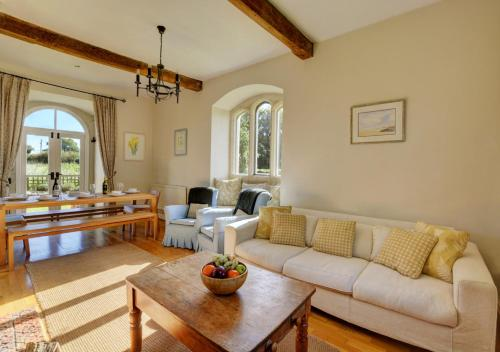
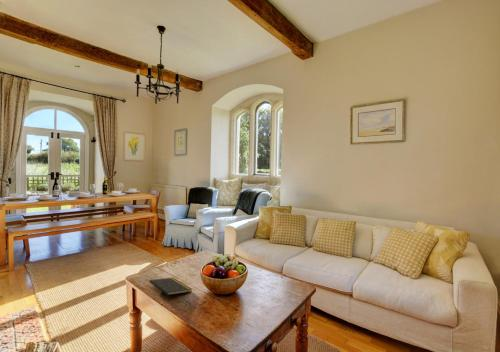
+ notepad (170, 285)
